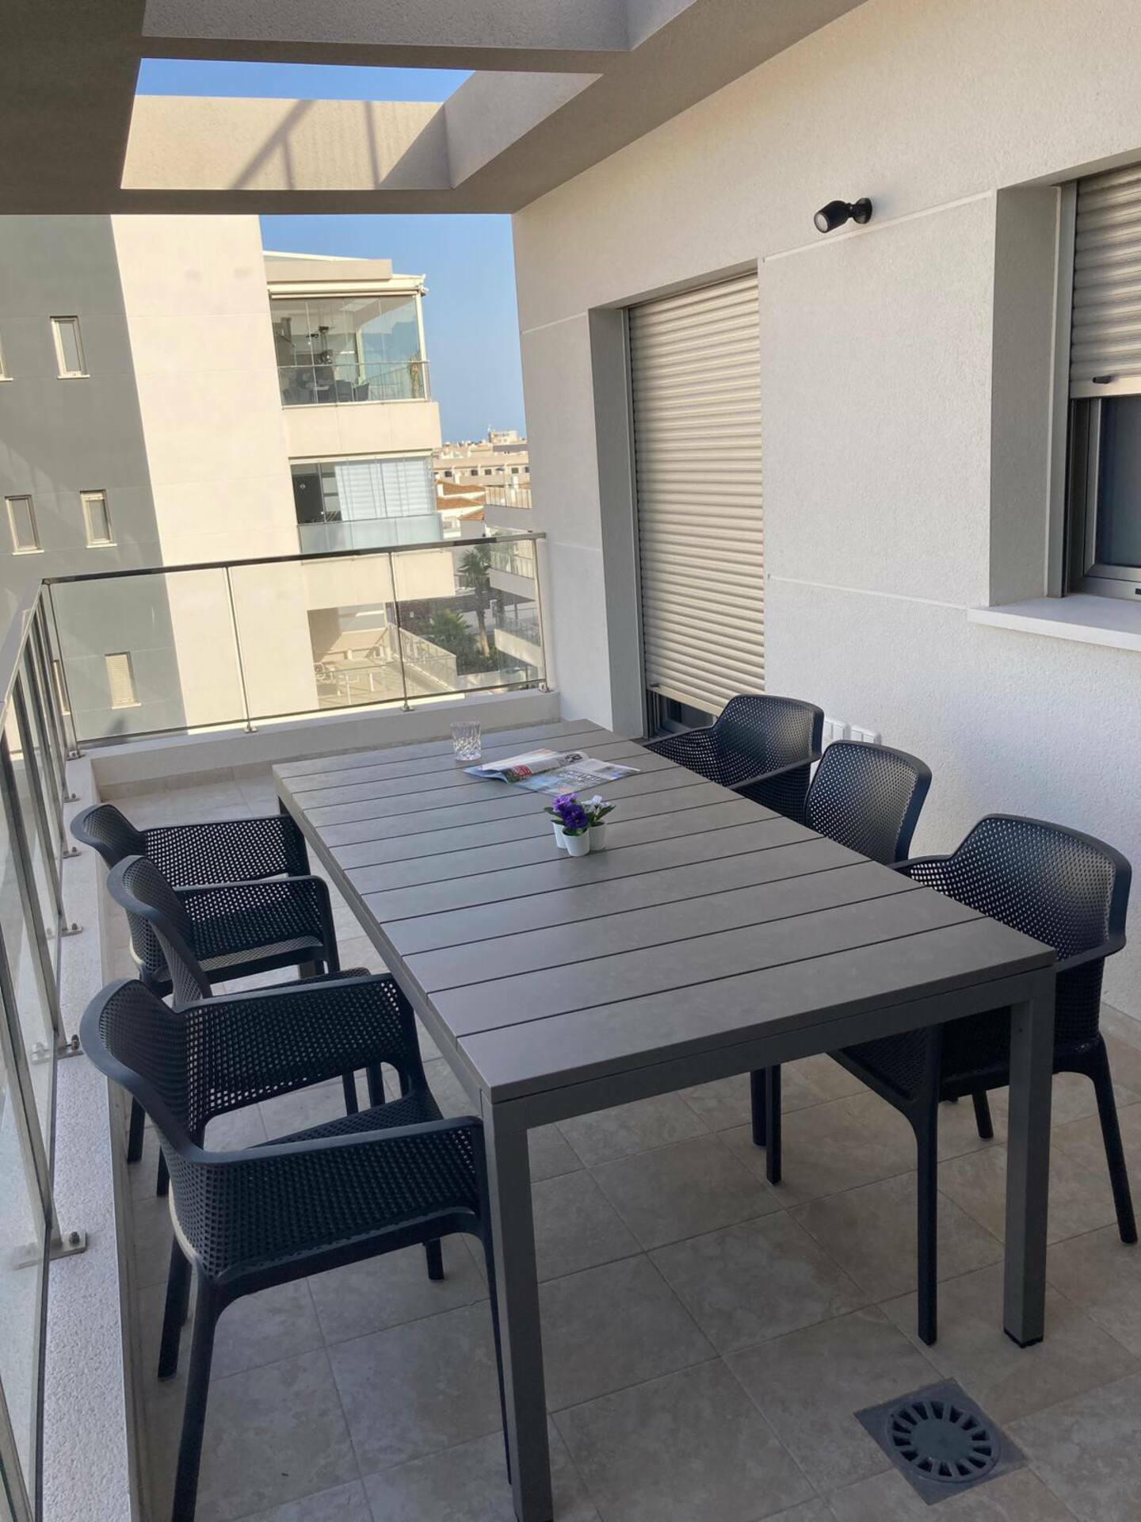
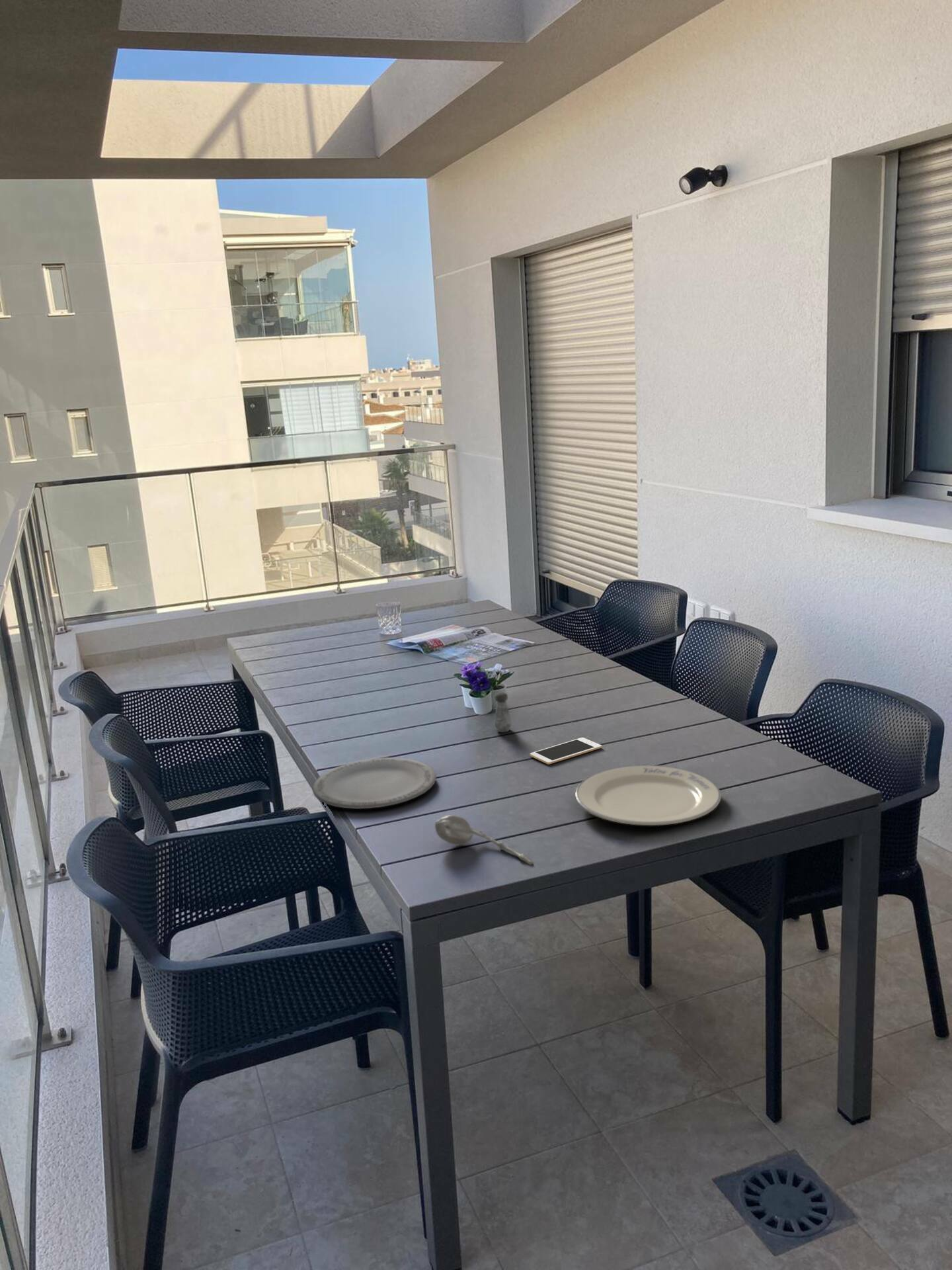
+ chinaware (647, 797)
+ spoon (481, 837)
+ plate (374, 784)
+ cell phone (566, 750)
+ salt shaker (502, 712)
